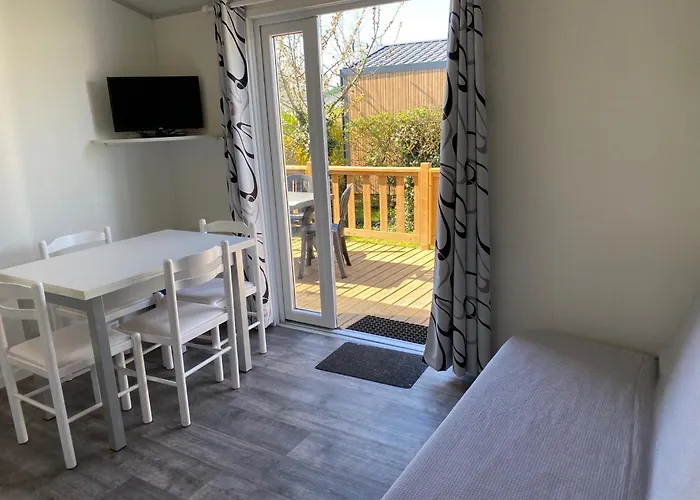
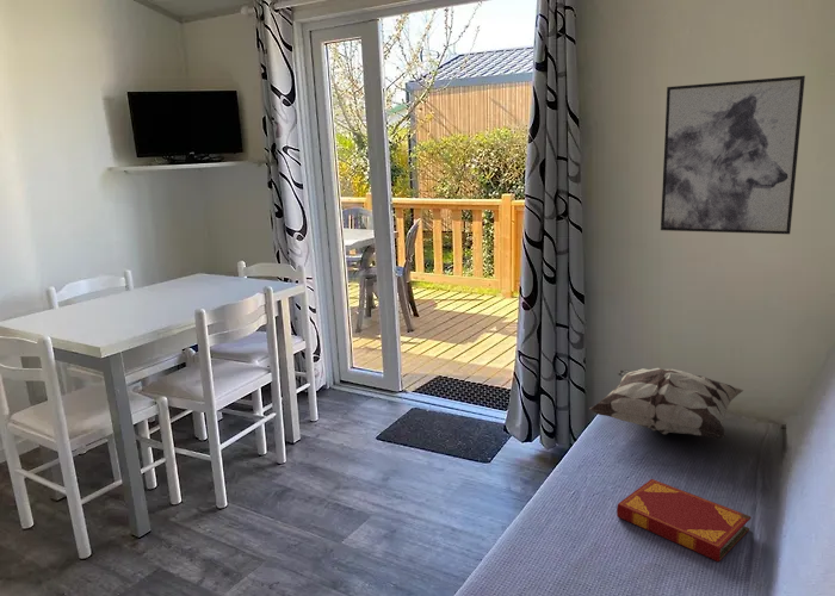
+ hardback book (681, 516)
+ decorative pillow (666, 398)
+ wall art (726, 159)
